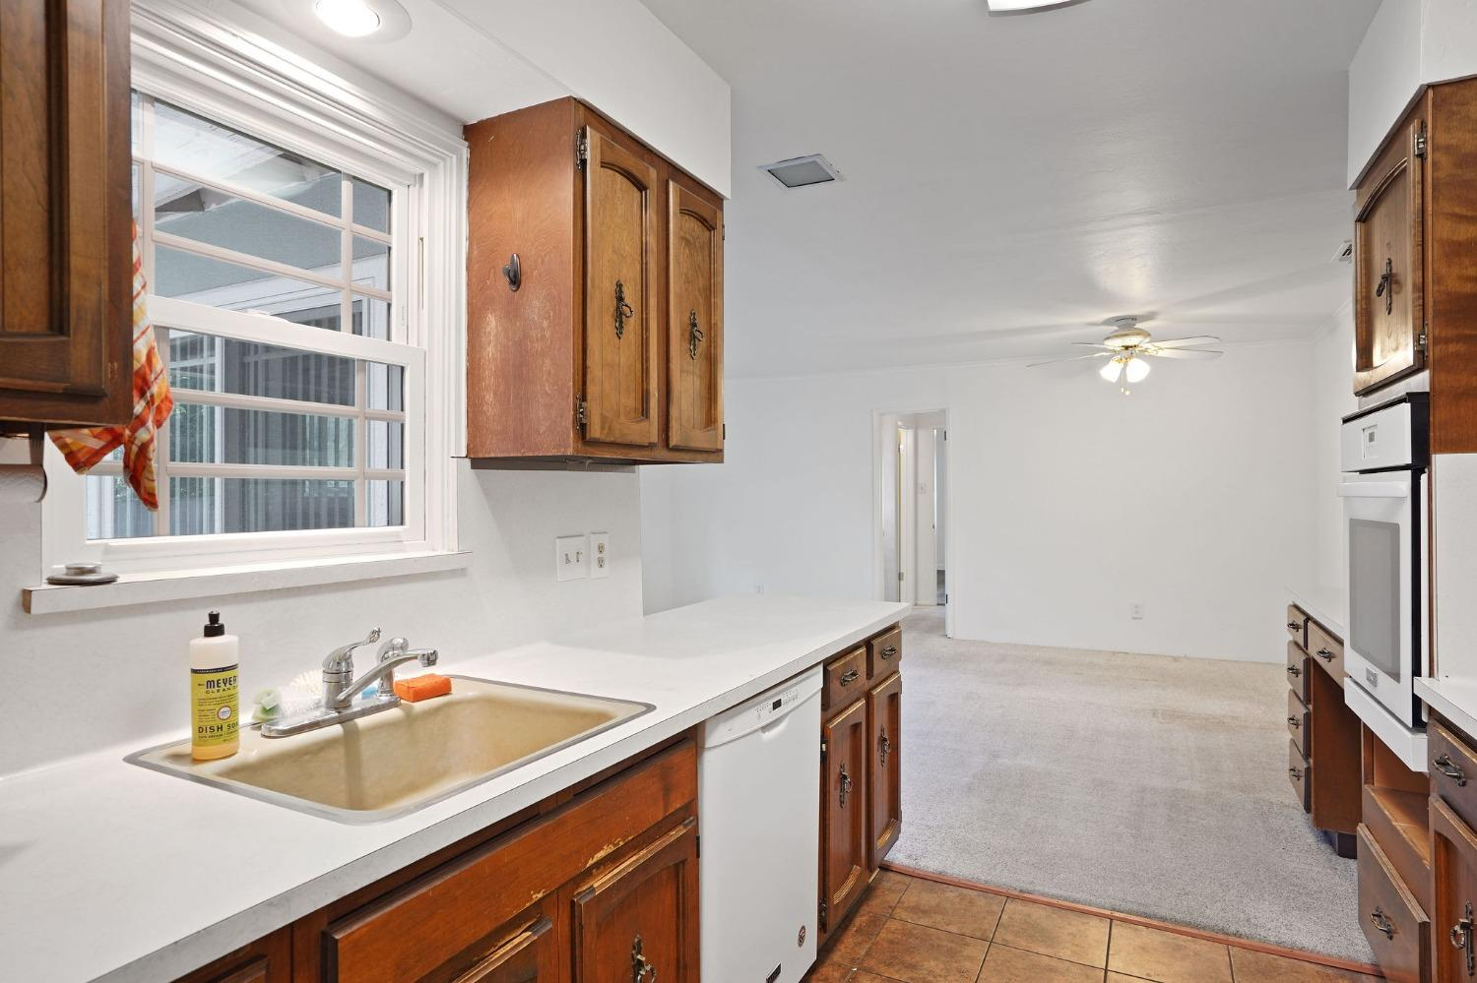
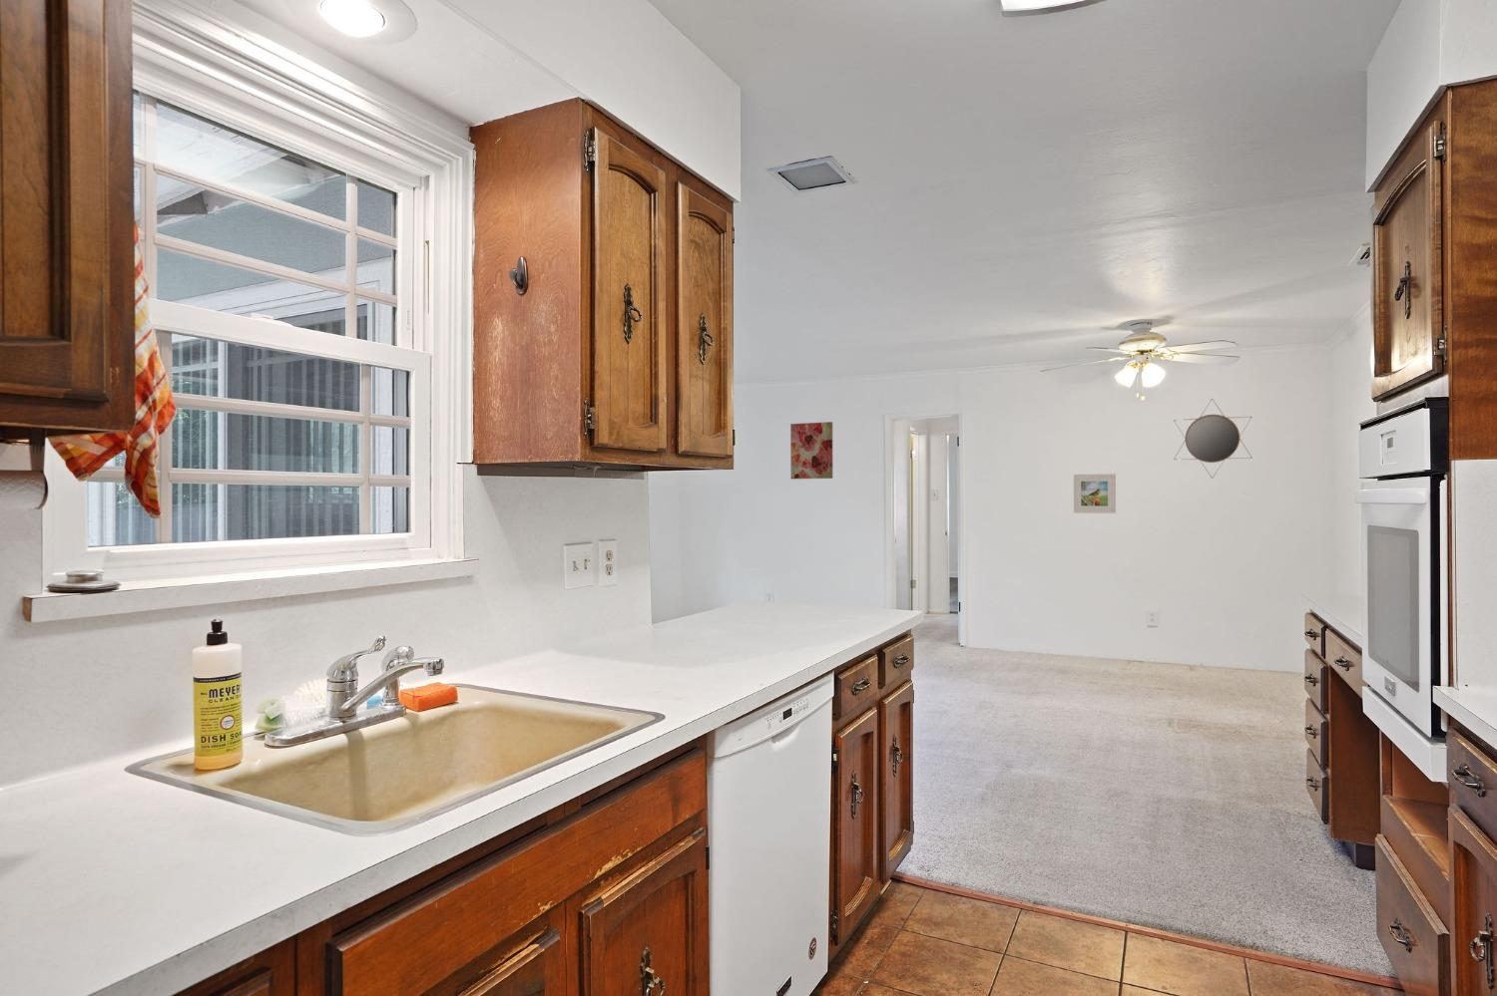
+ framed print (1093, 494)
+ wall art (812, 450)
+ home mirror (1211, 438)
